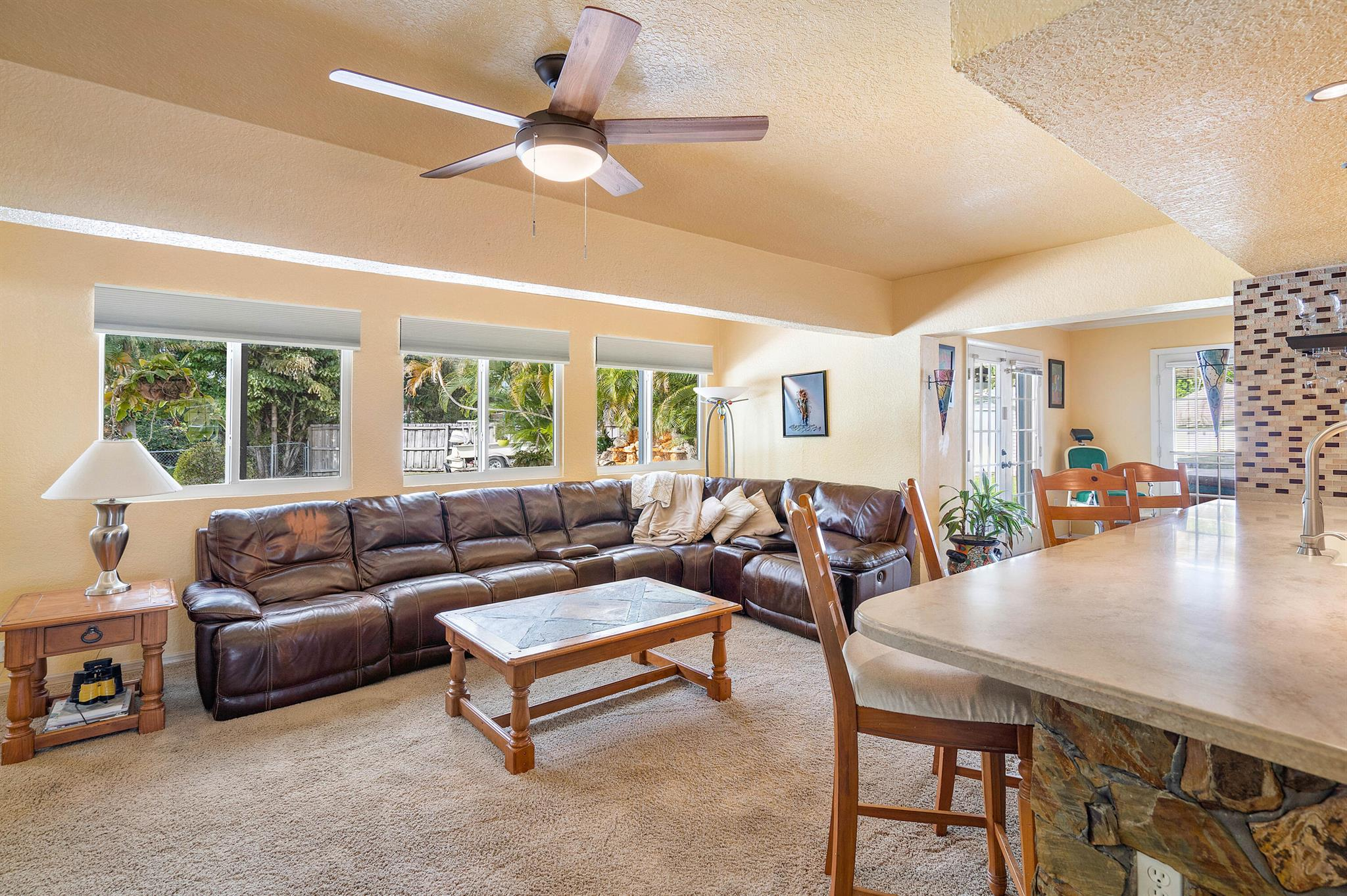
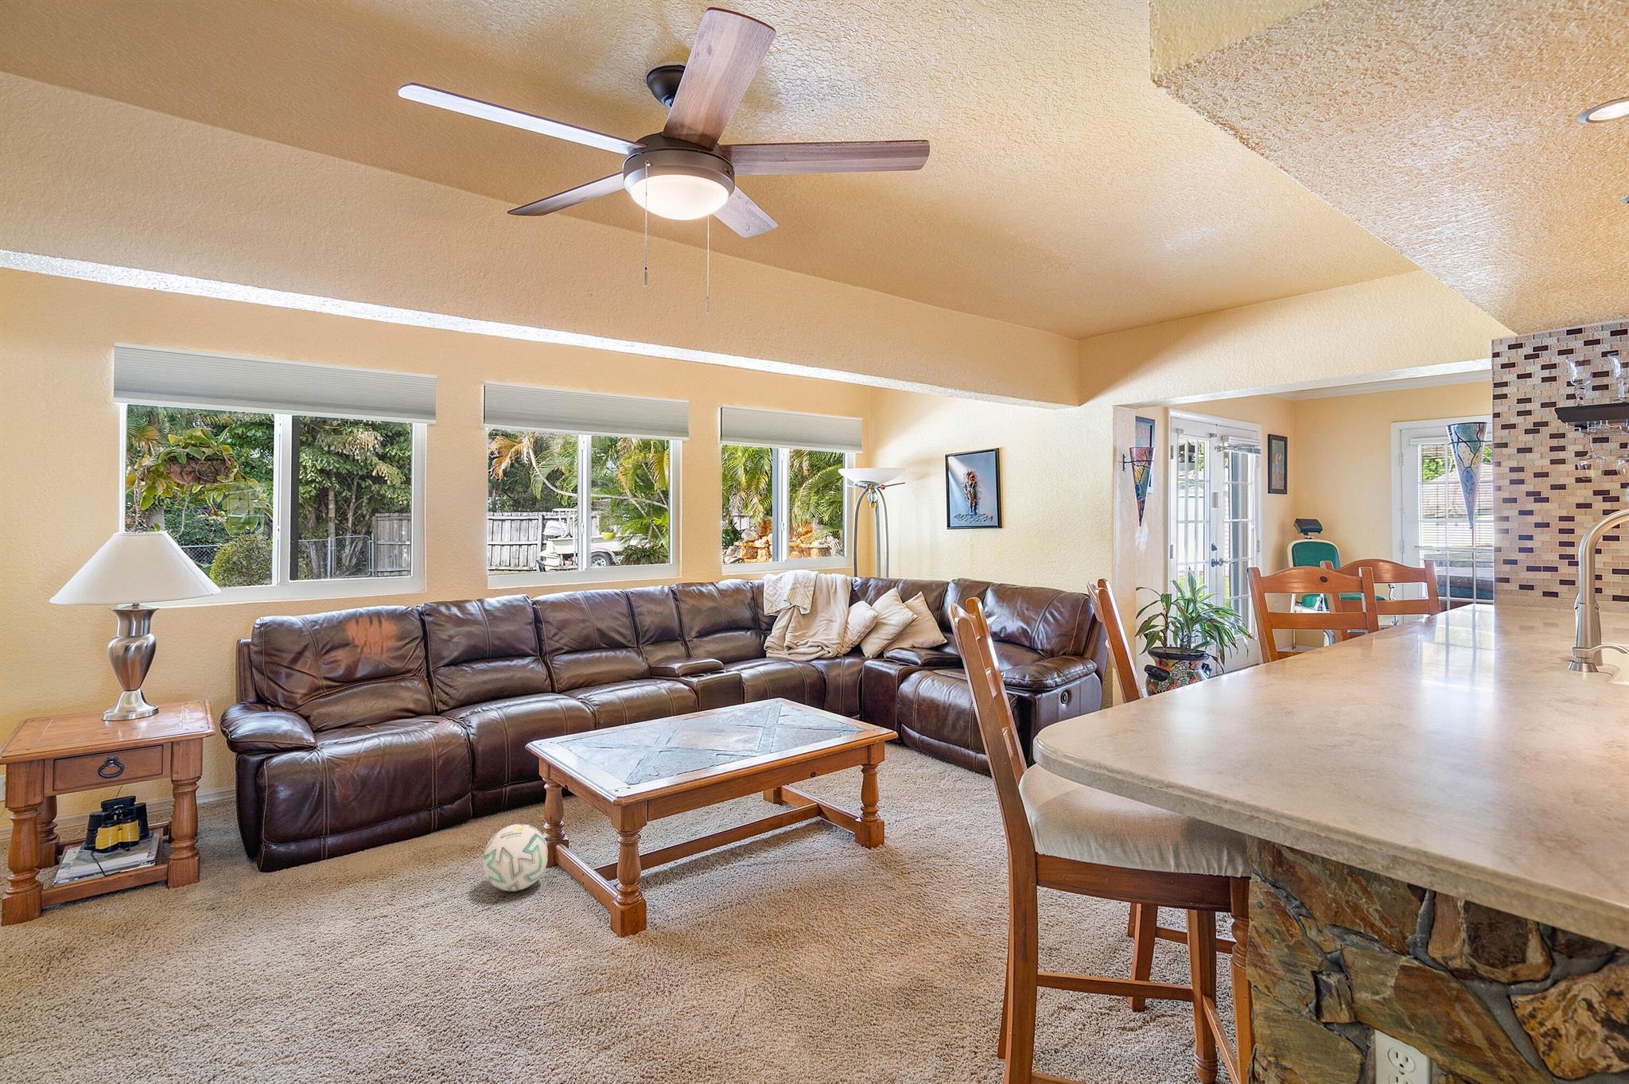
+ ball (515, 857)
